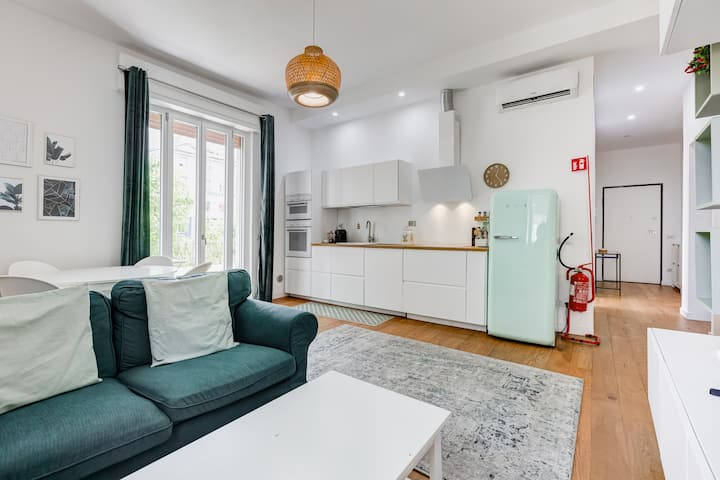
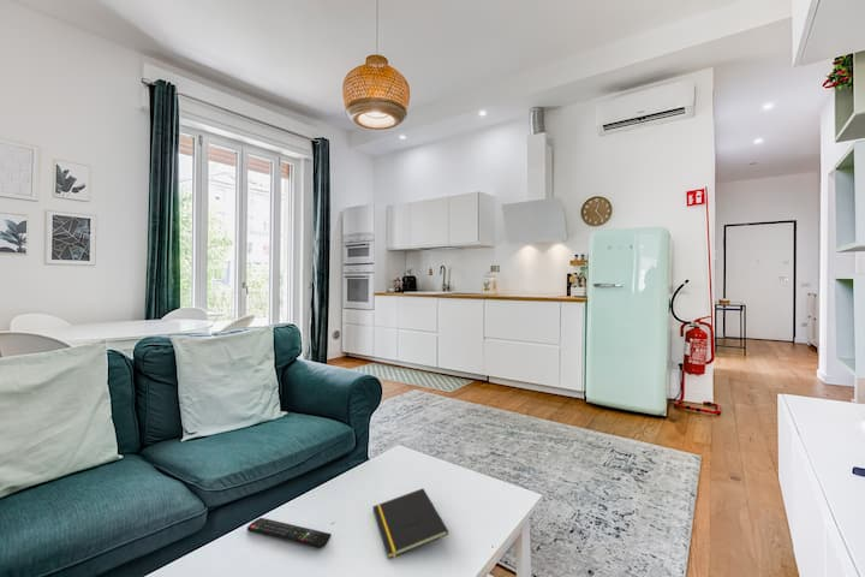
+ remote control (287, 533)
+ notepad (407, 519)
